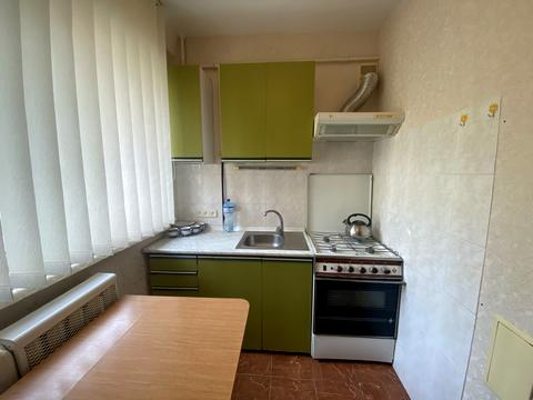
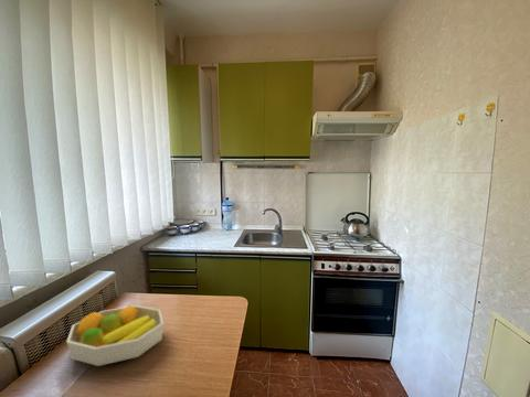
+ fruit bowl (118, 330)
